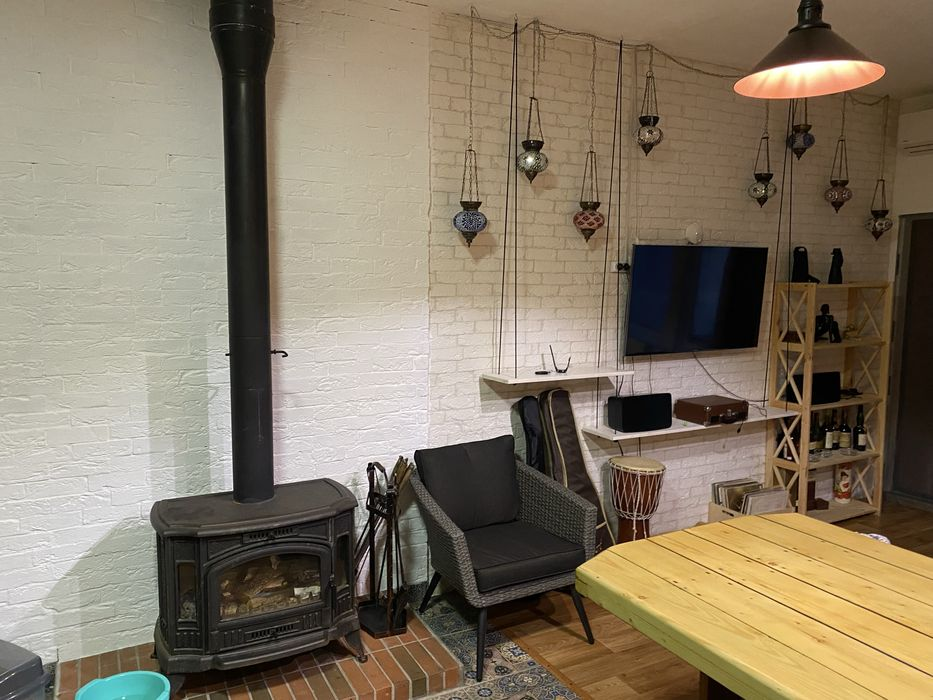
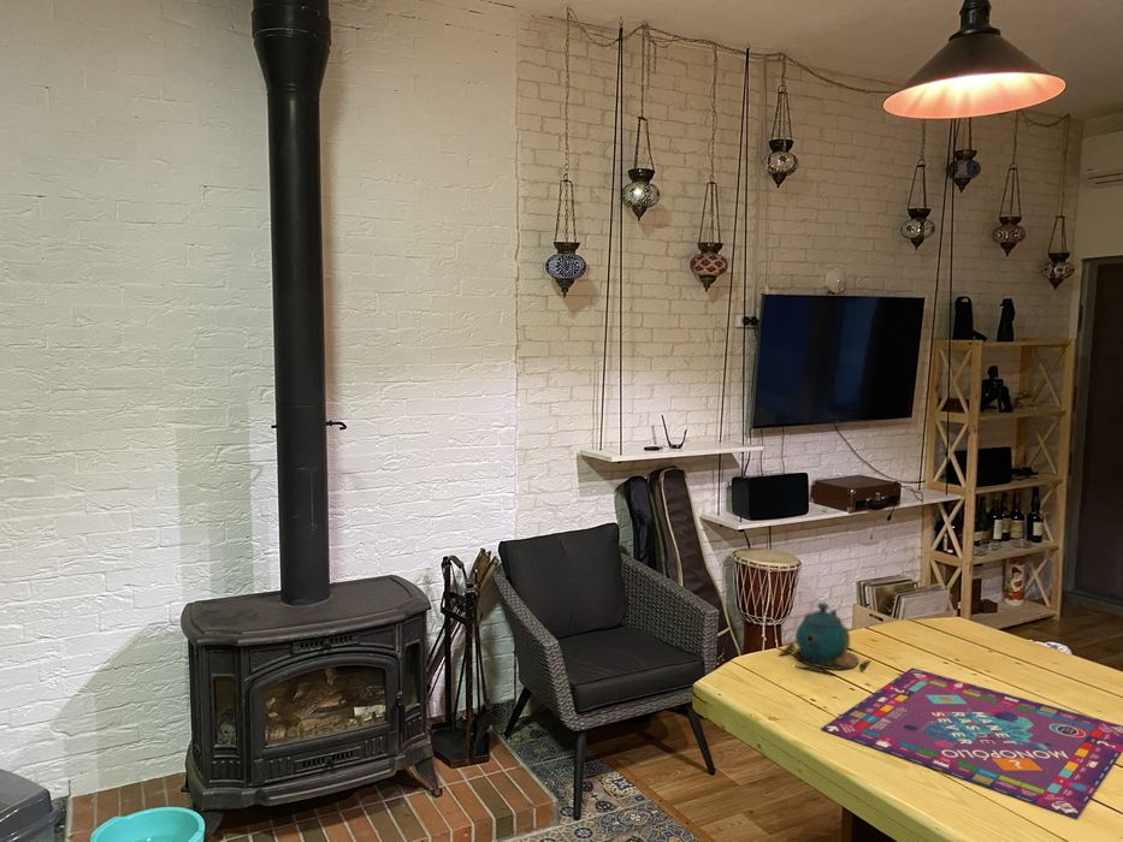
+ gameboard (979, 729)
+ teapot (826, 630)
